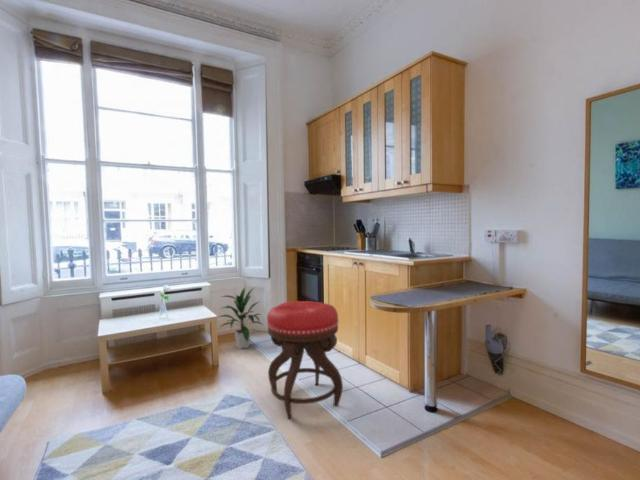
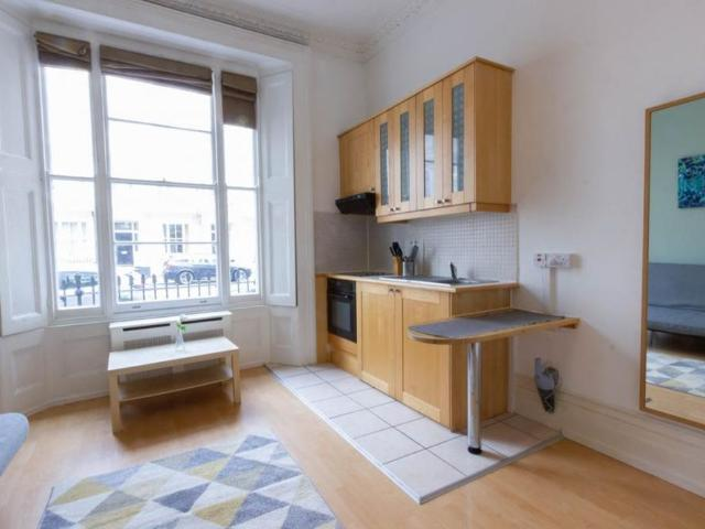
- stool (303, 352)
- indoor plant (241, 317)
